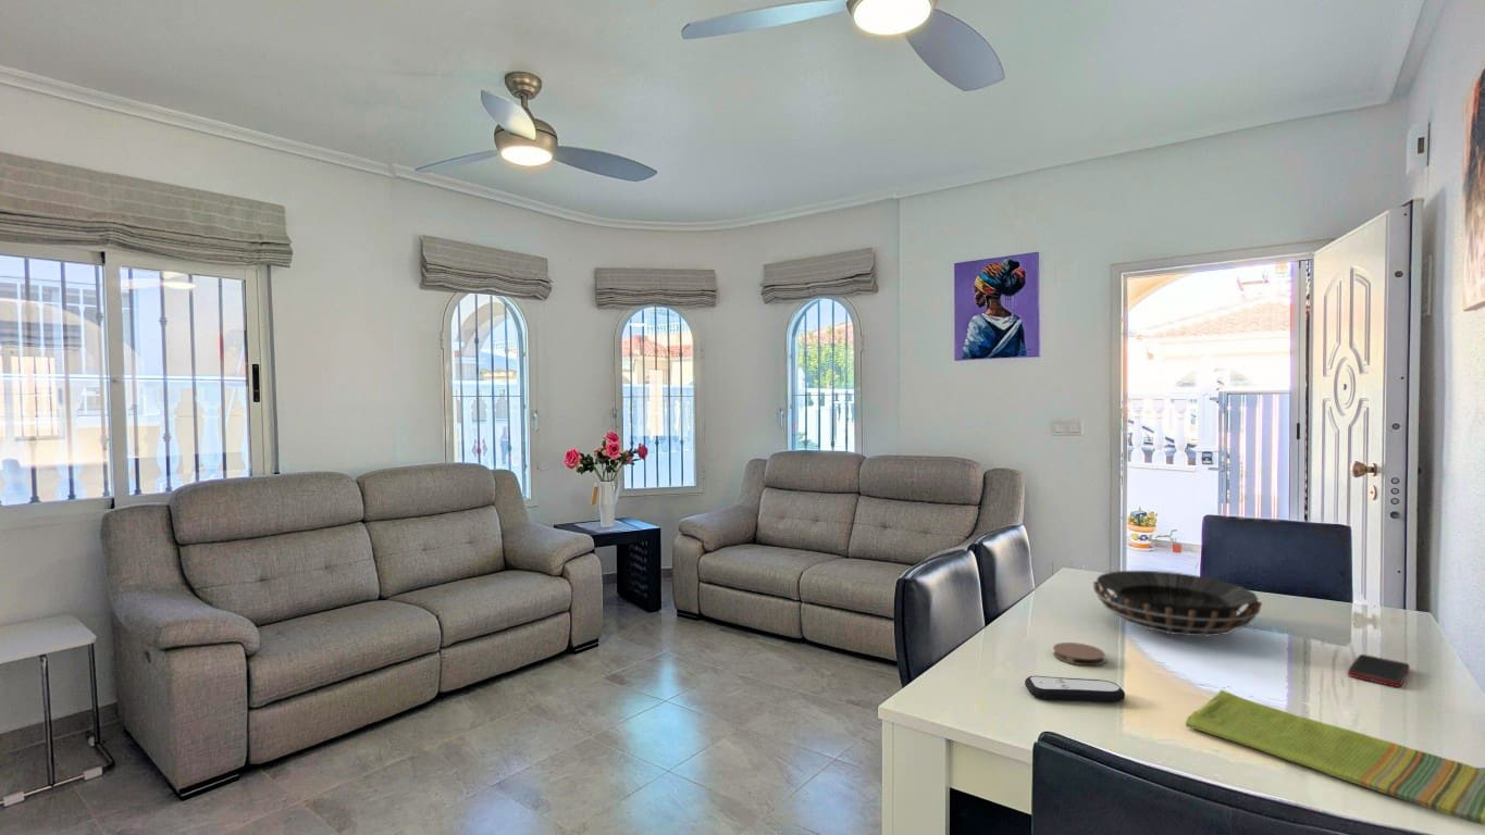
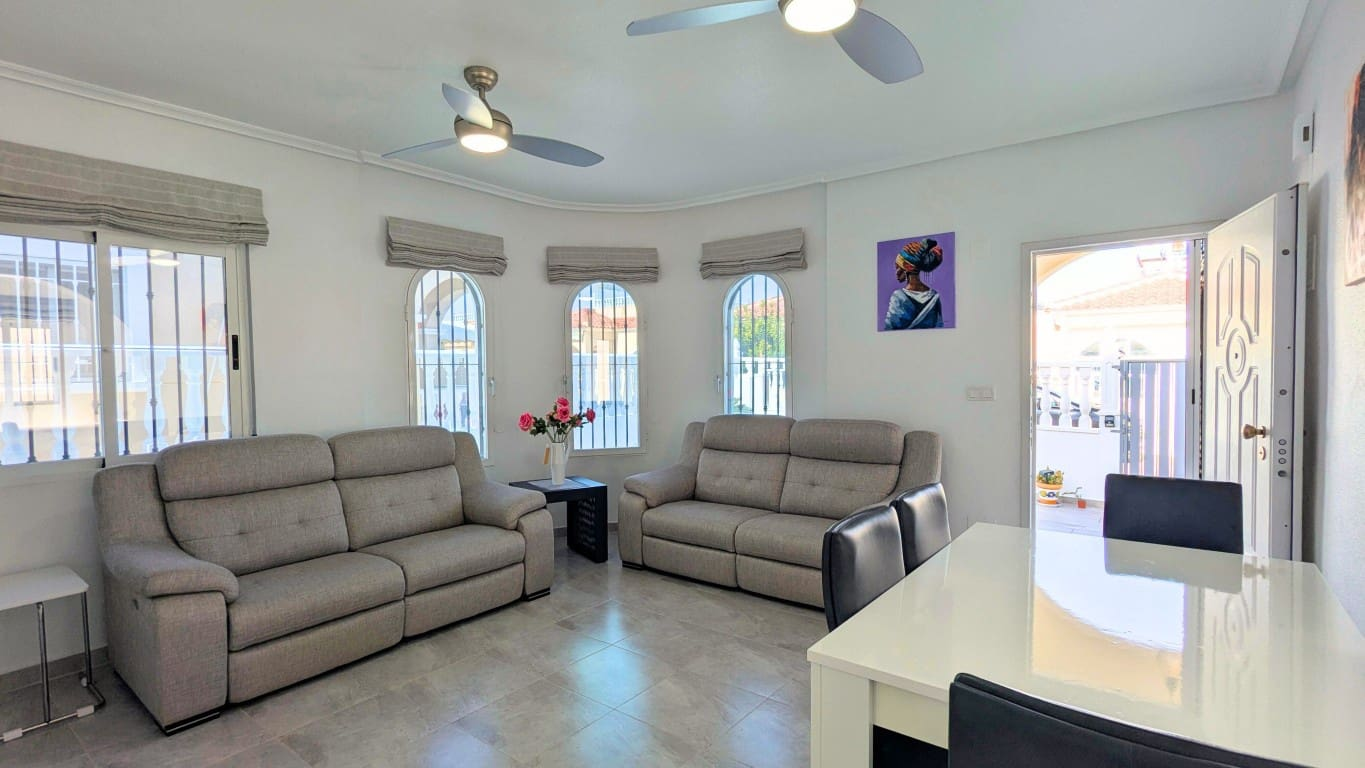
- cell phone (1378, 670)
- dish towel (1335, 748)
- remote control (1074, 688)
- coaster (1078, 653)
- decorative bowl (1171, 607)
